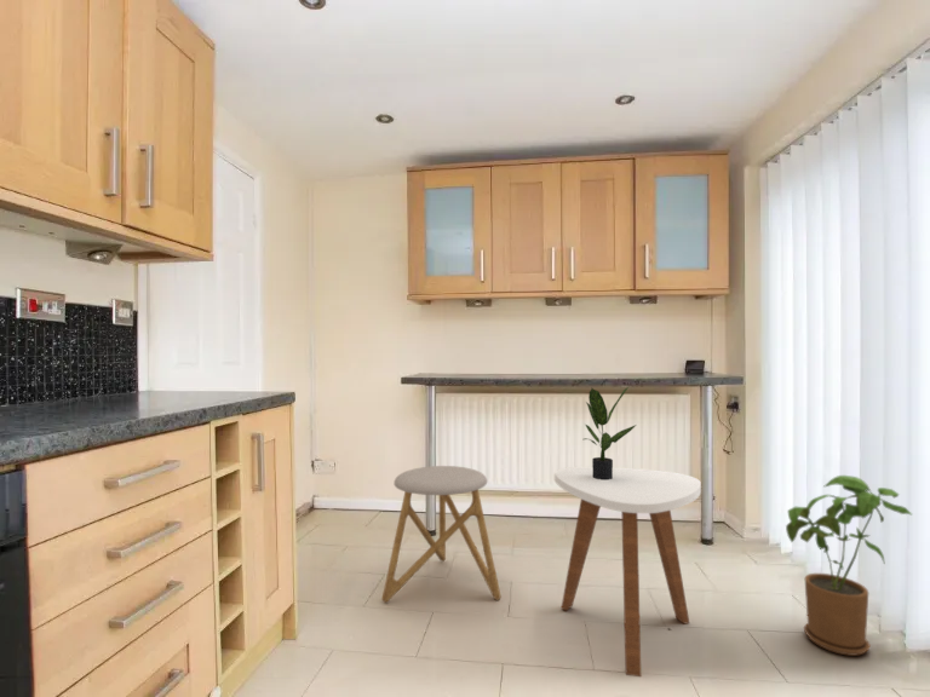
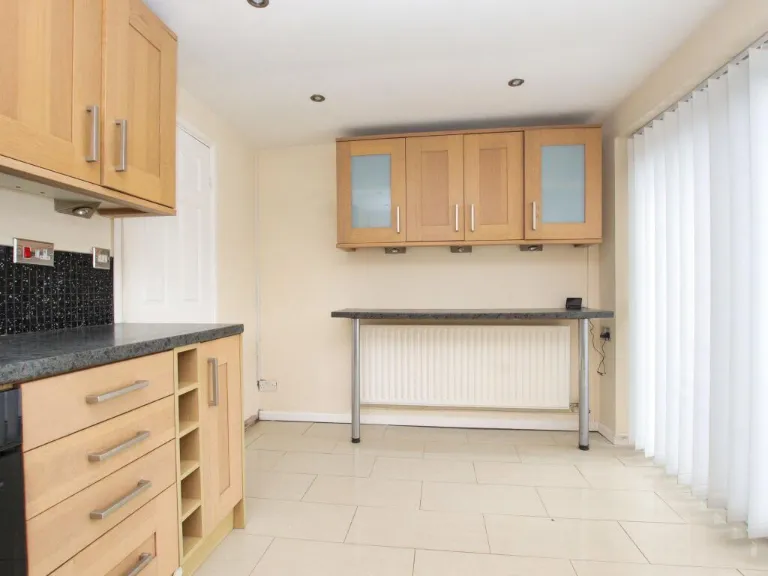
- stool (448, 530)
- house plant (832, 560)
- potted plant (605, 432)
- side table (633, 558)
